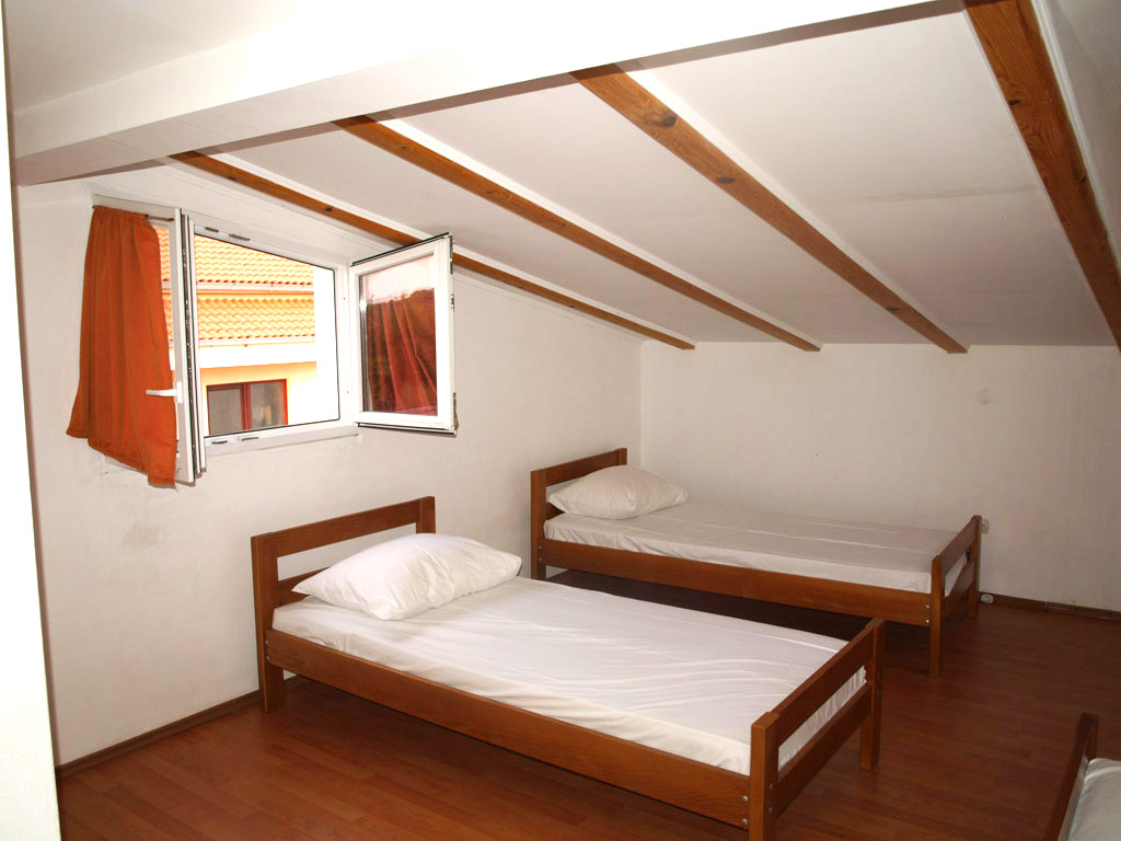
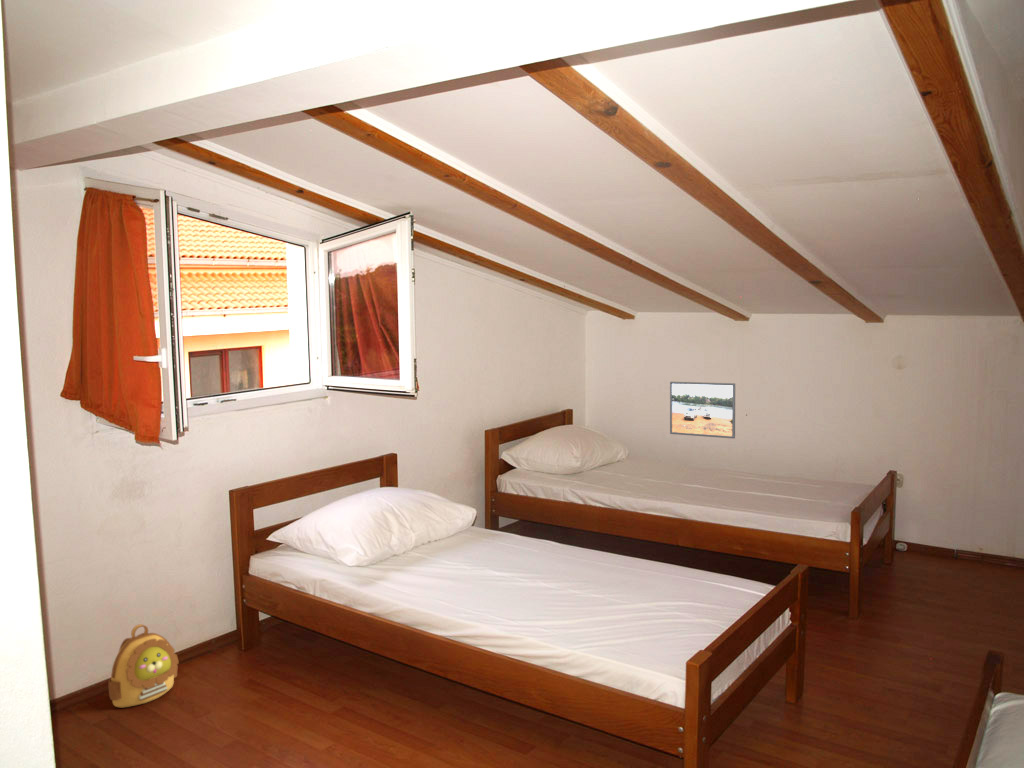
+ backpack (141, 660)
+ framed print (701, 409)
